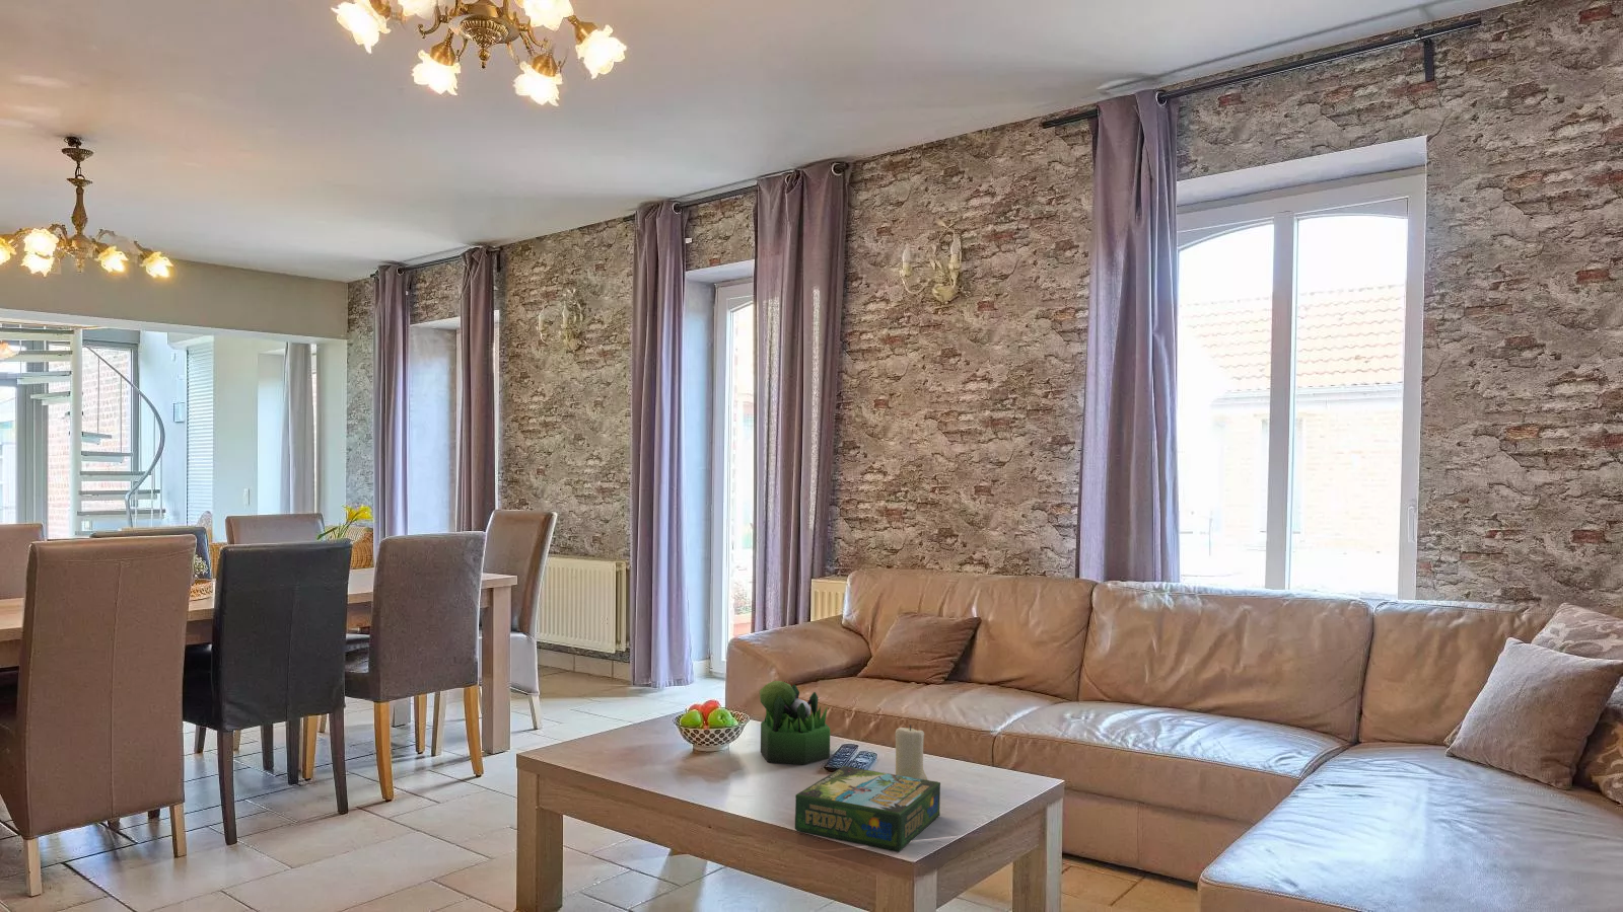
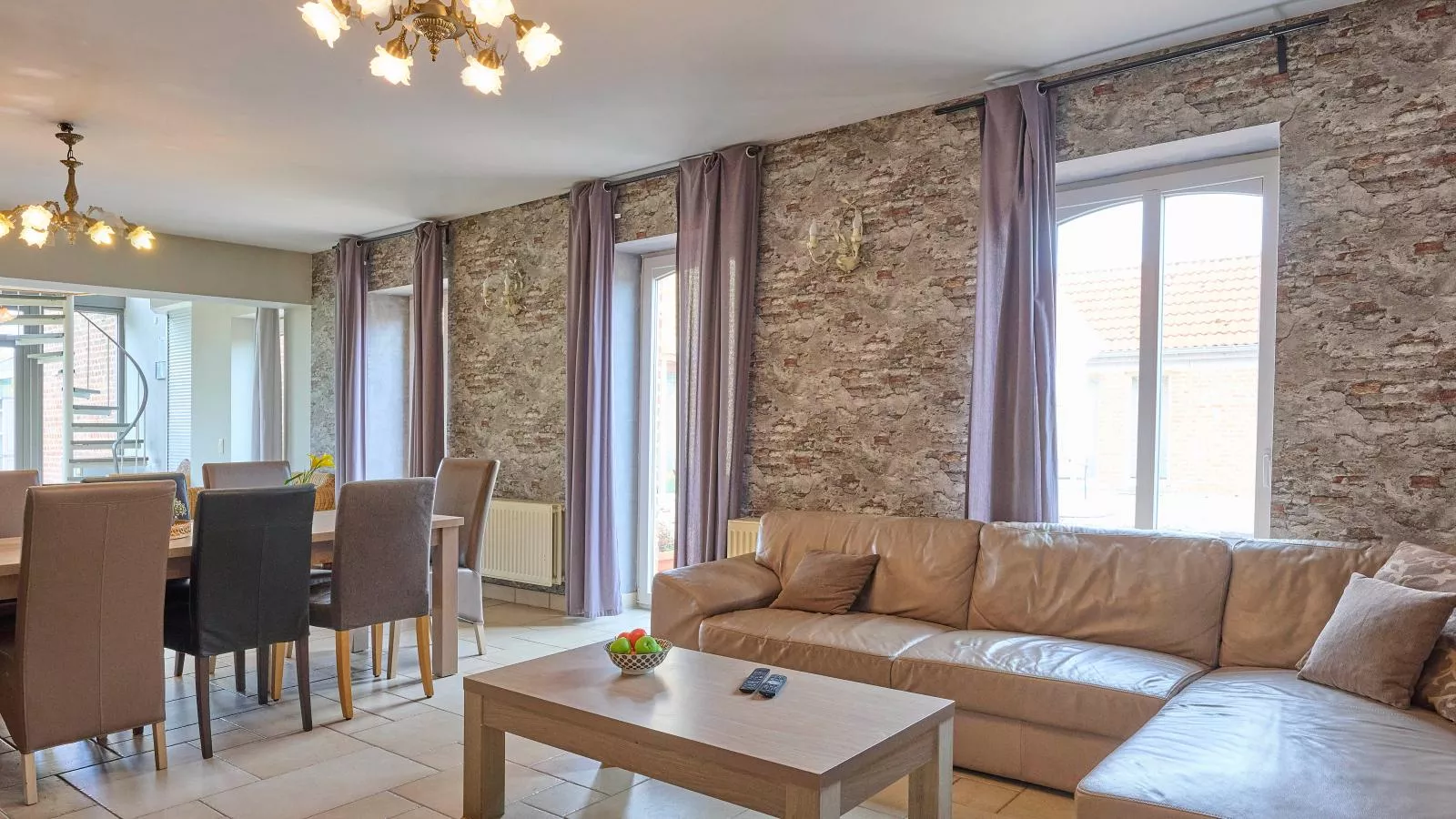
- board game (868, 805)
- plant (794, 718)
- candle (908, 755)
